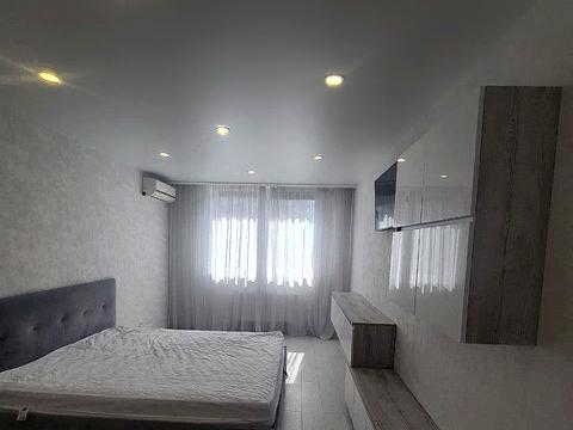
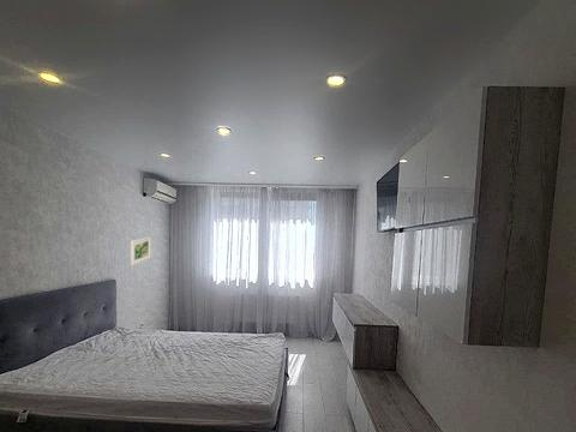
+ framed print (140, 250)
